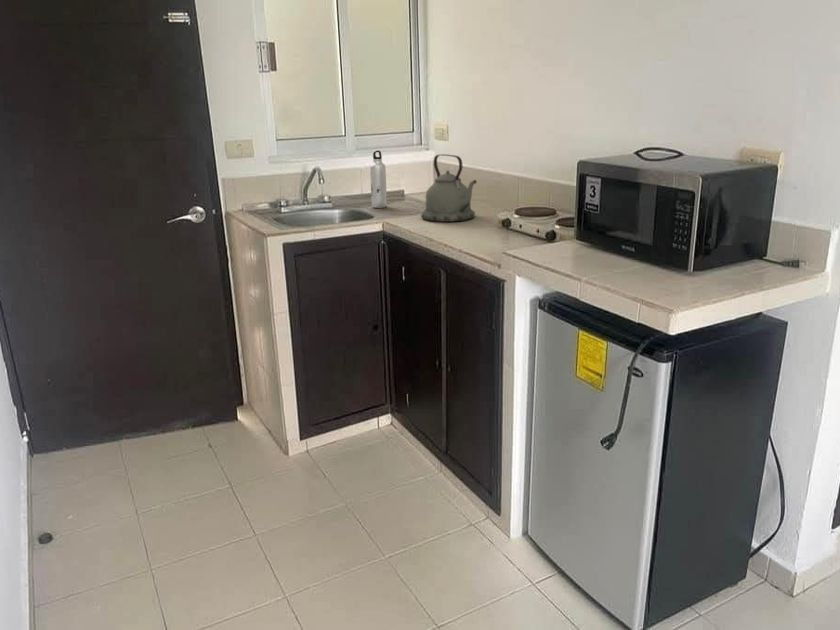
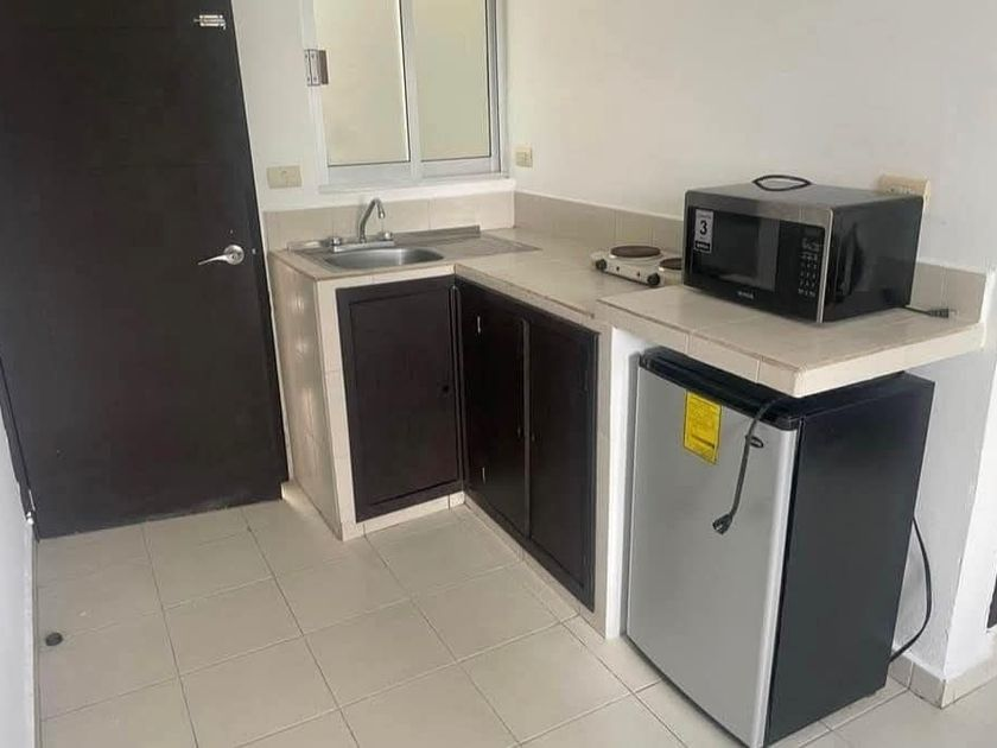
- kettle (451, 186)
- water bottle (378, 179)
